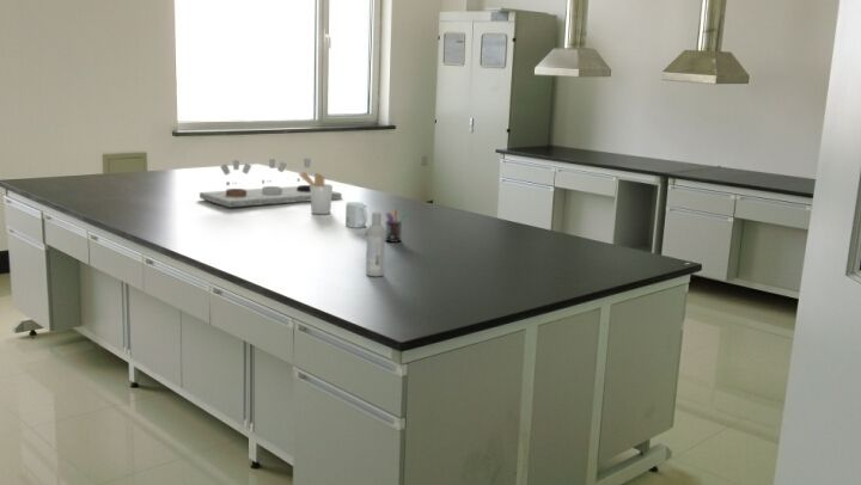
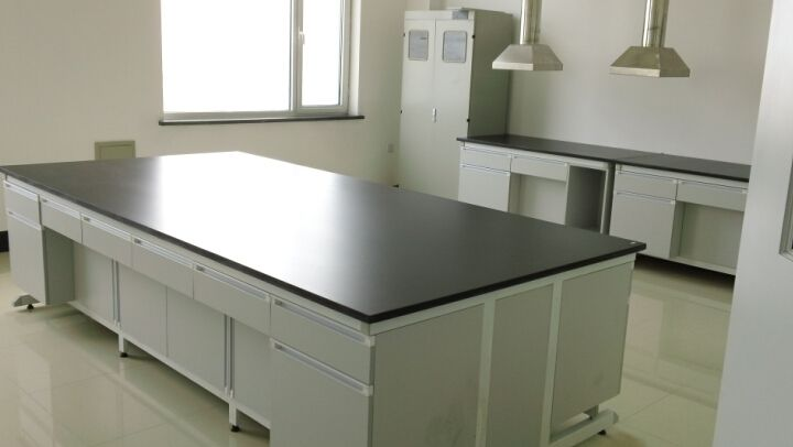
- bottle (375, 244)
- pen holder (395, 223)
- laboratory equipment (268, 180)
- utensil holder (315, 191)
- mug (358, 215)
